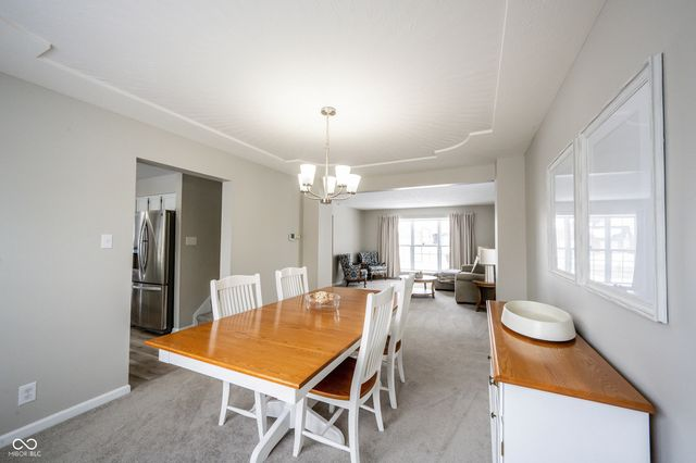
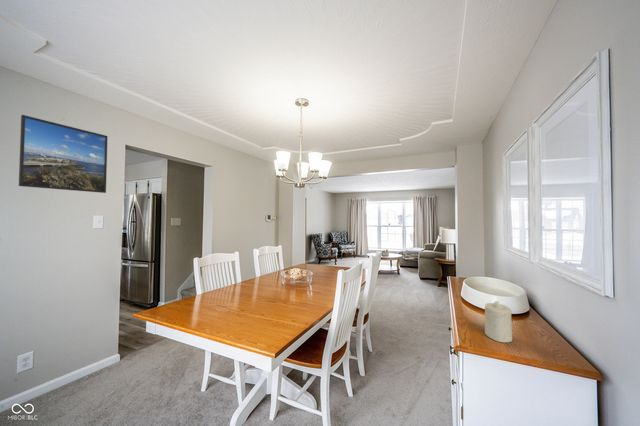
+ candle (498, 318)
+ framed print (68, 158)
